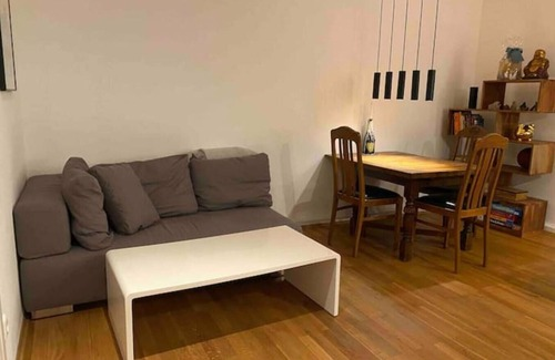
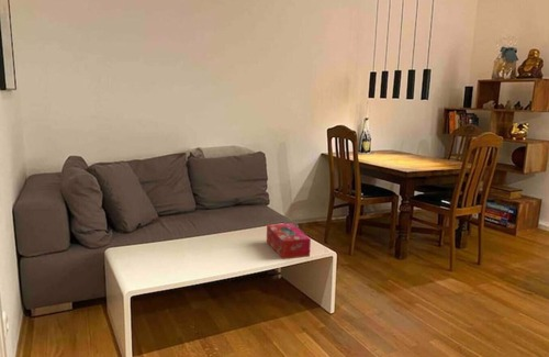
+ tissue box (287, 239)
